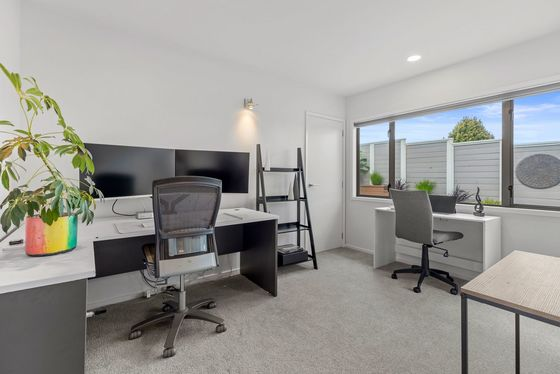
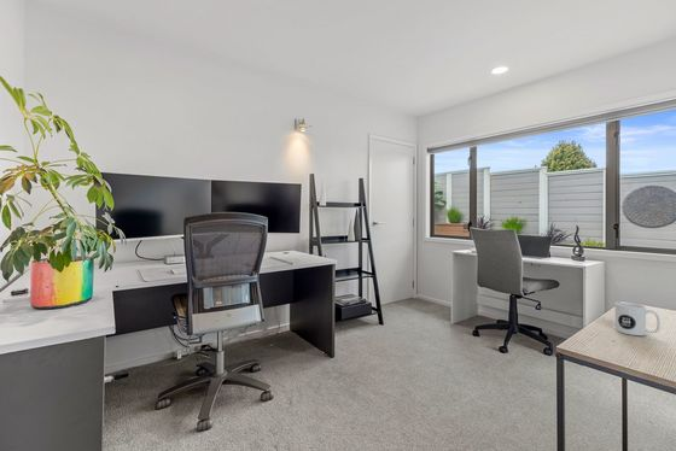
+ mug (636, 318)
